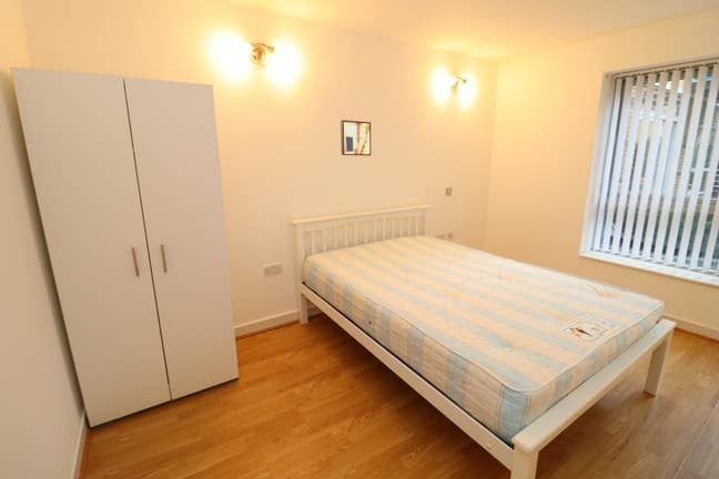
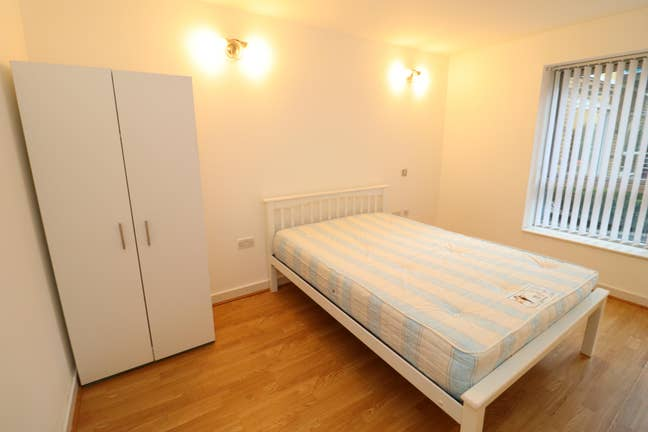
- wall art (356, 137)
